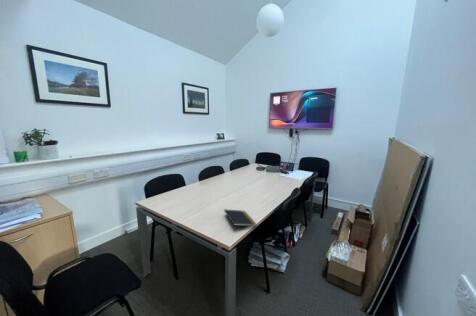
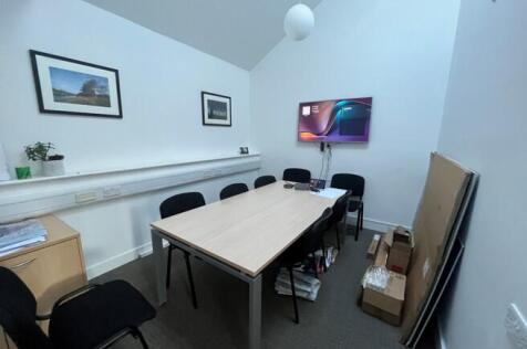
- notepad (239, 217)
